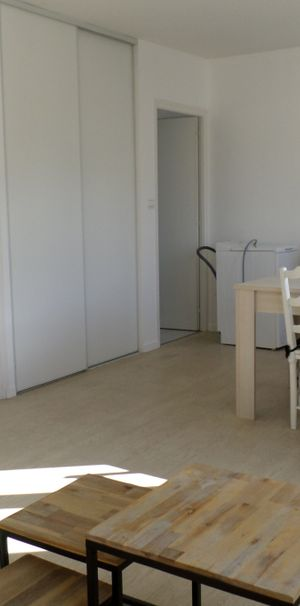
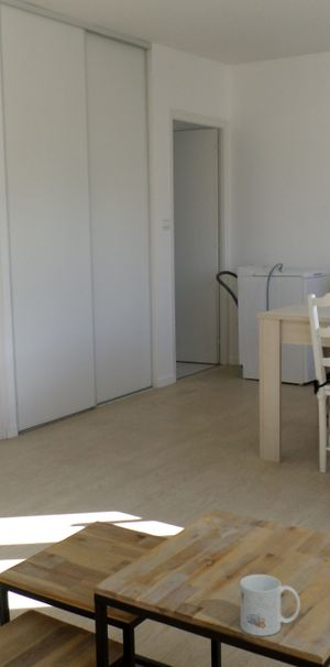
+ mug (270, 604)
